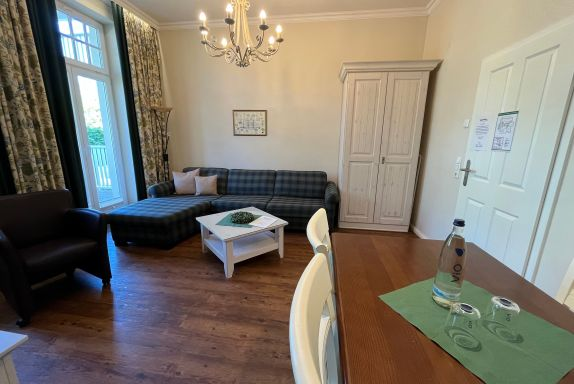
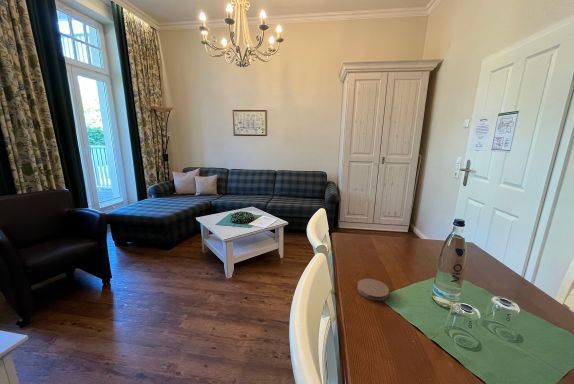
+ coaster (372, 288)
